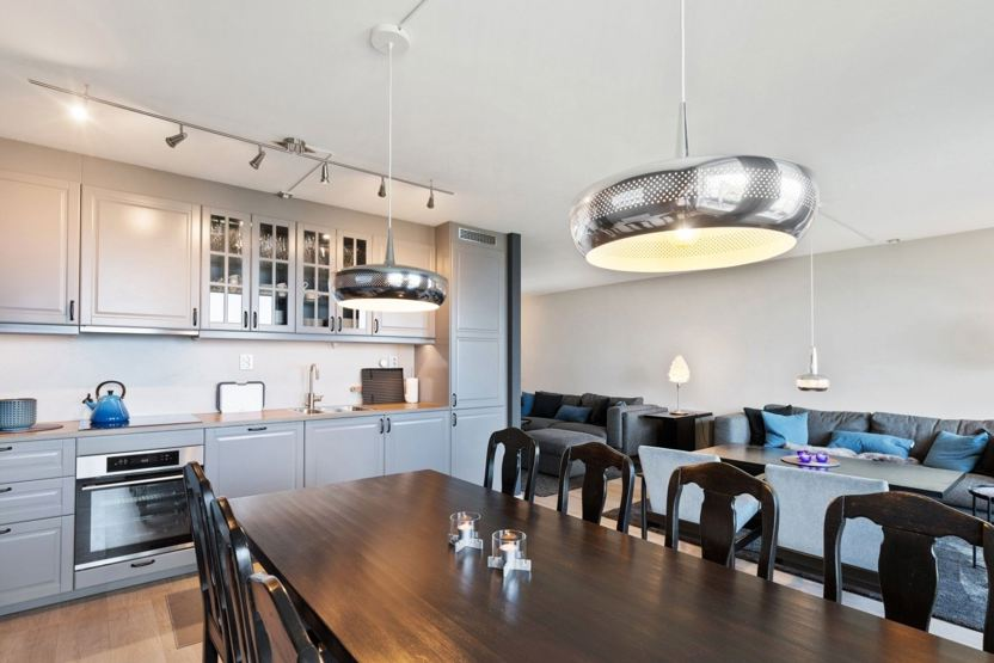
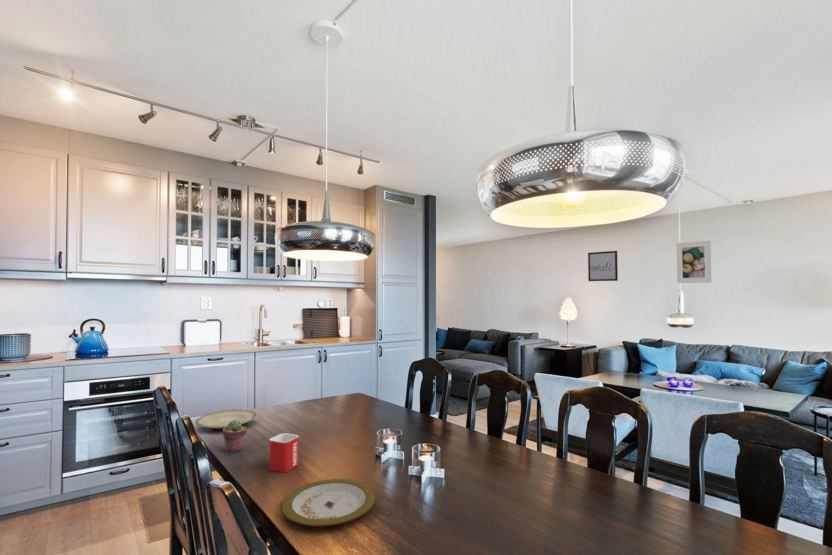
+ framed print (693, 262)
+ plate (226, 421)
+ potted succulent (234, 434)
+ mug (287, 450)
+ wall art (602, 266)
+ plate (329, 503)
